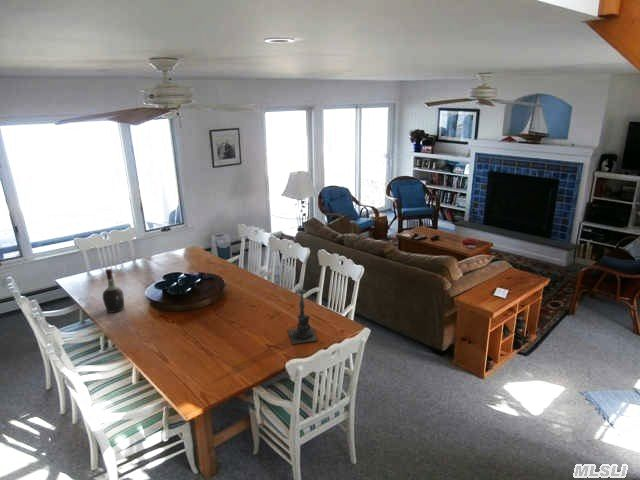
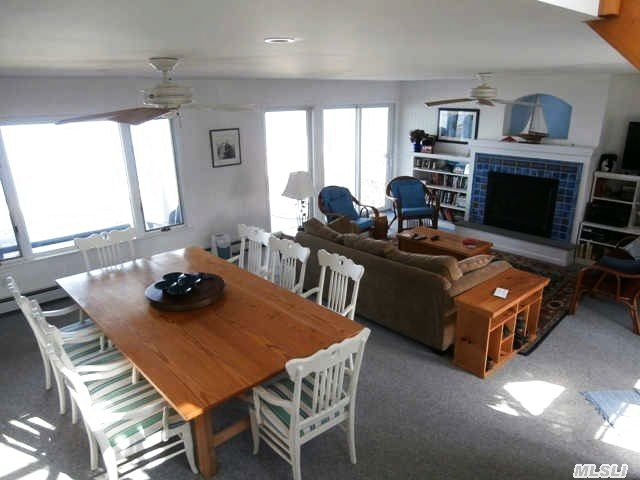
- candle holder (301, 310)
- cognac bottle (112, 289)
